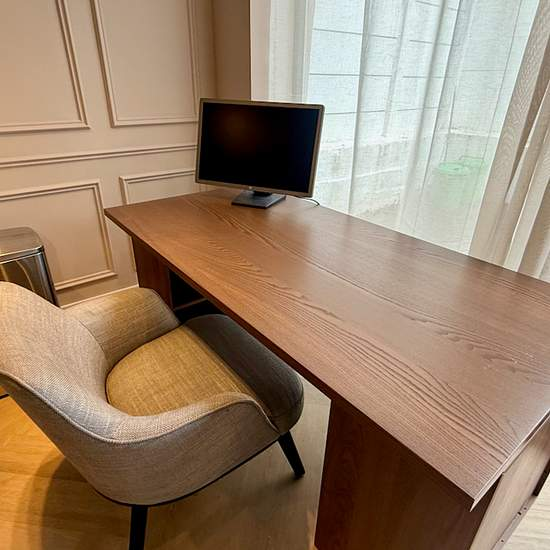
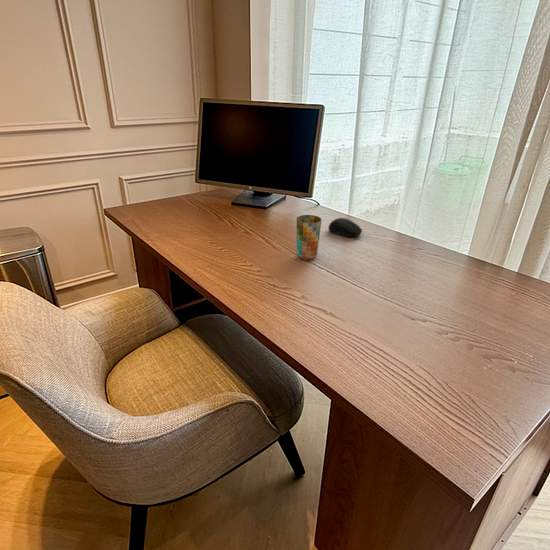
+ cup (307, 238)
+ computer mouse (345, 226)
